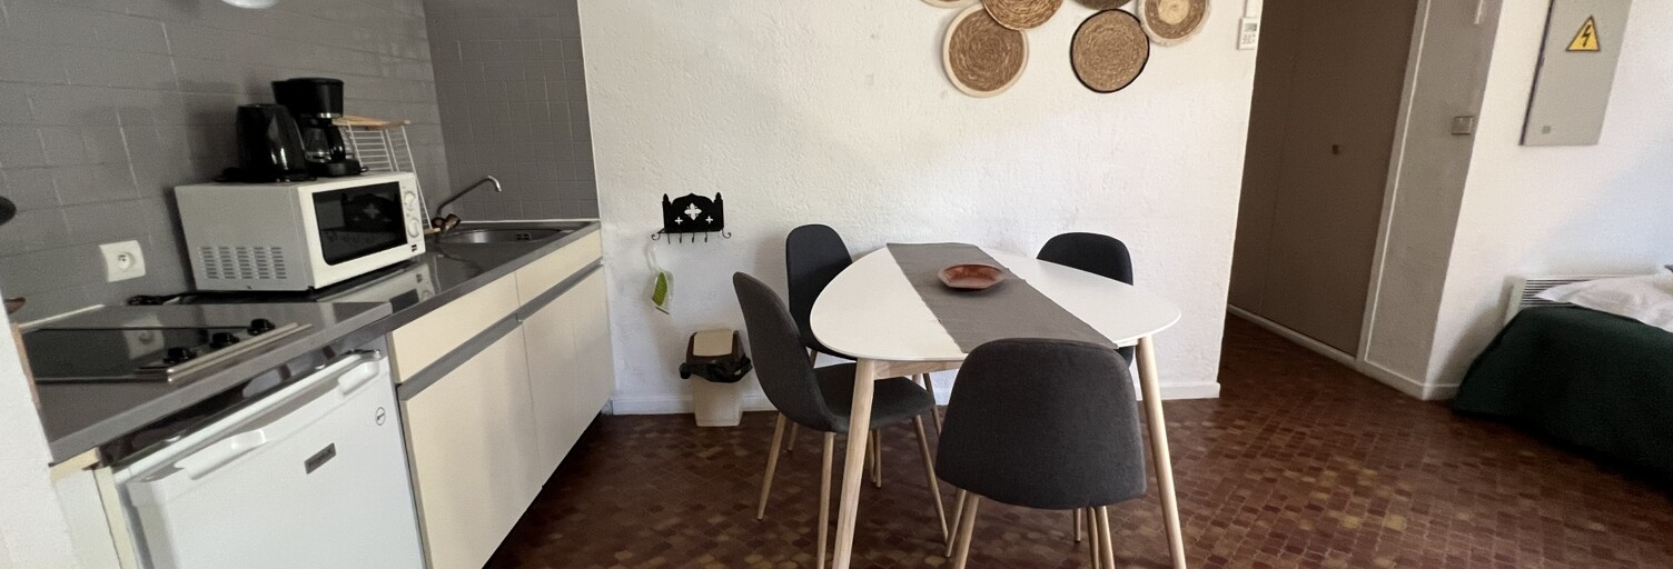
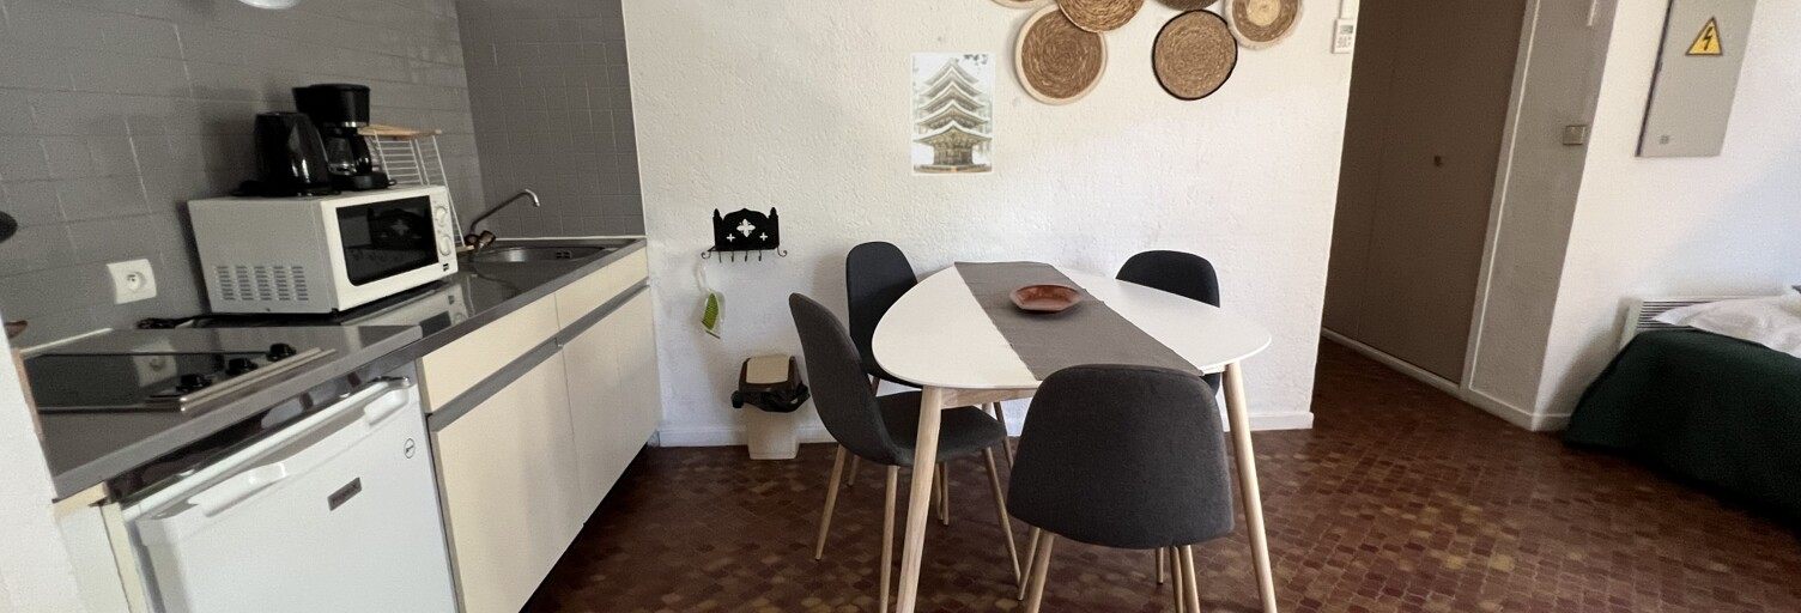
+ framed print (952, 115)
